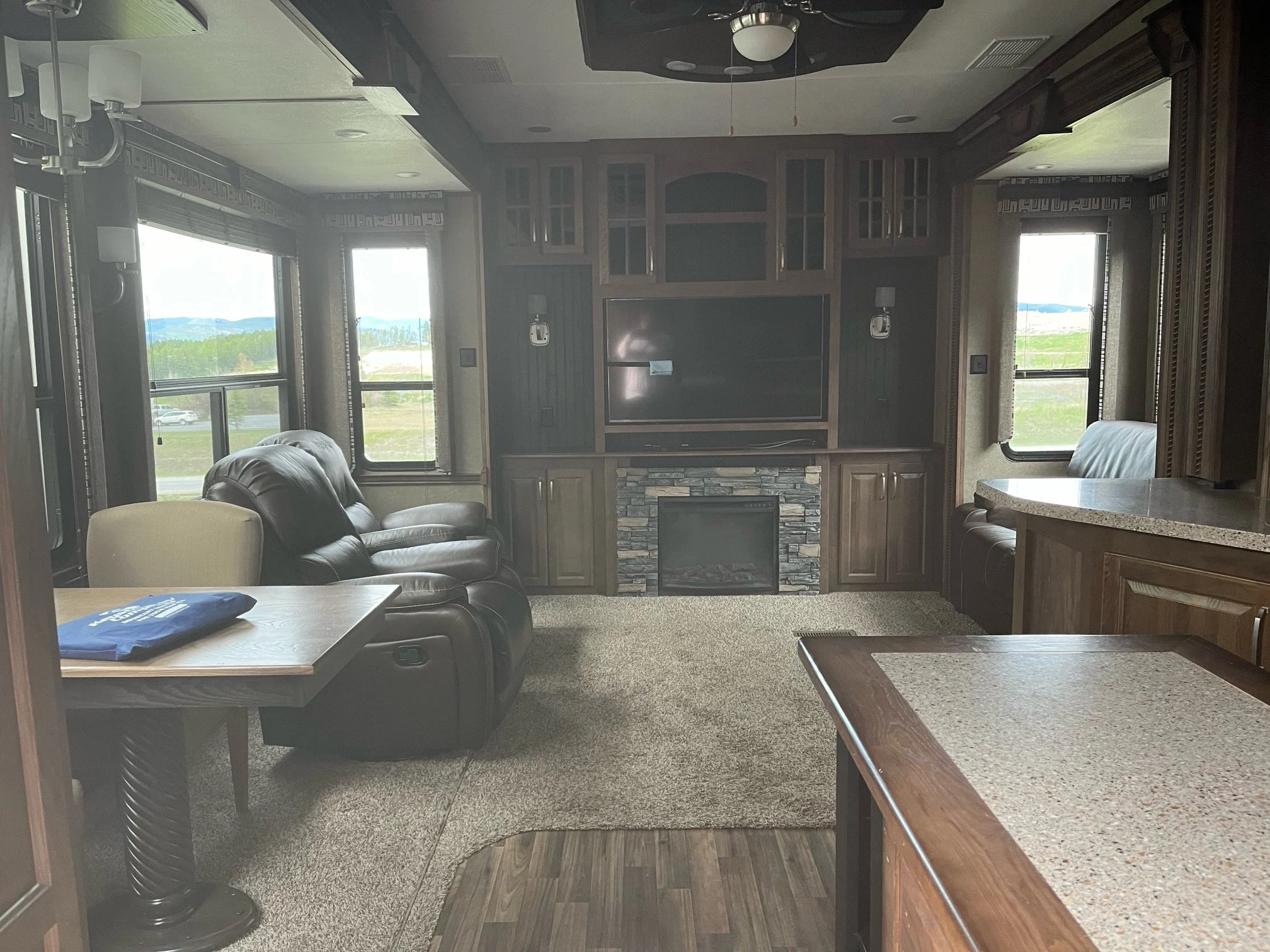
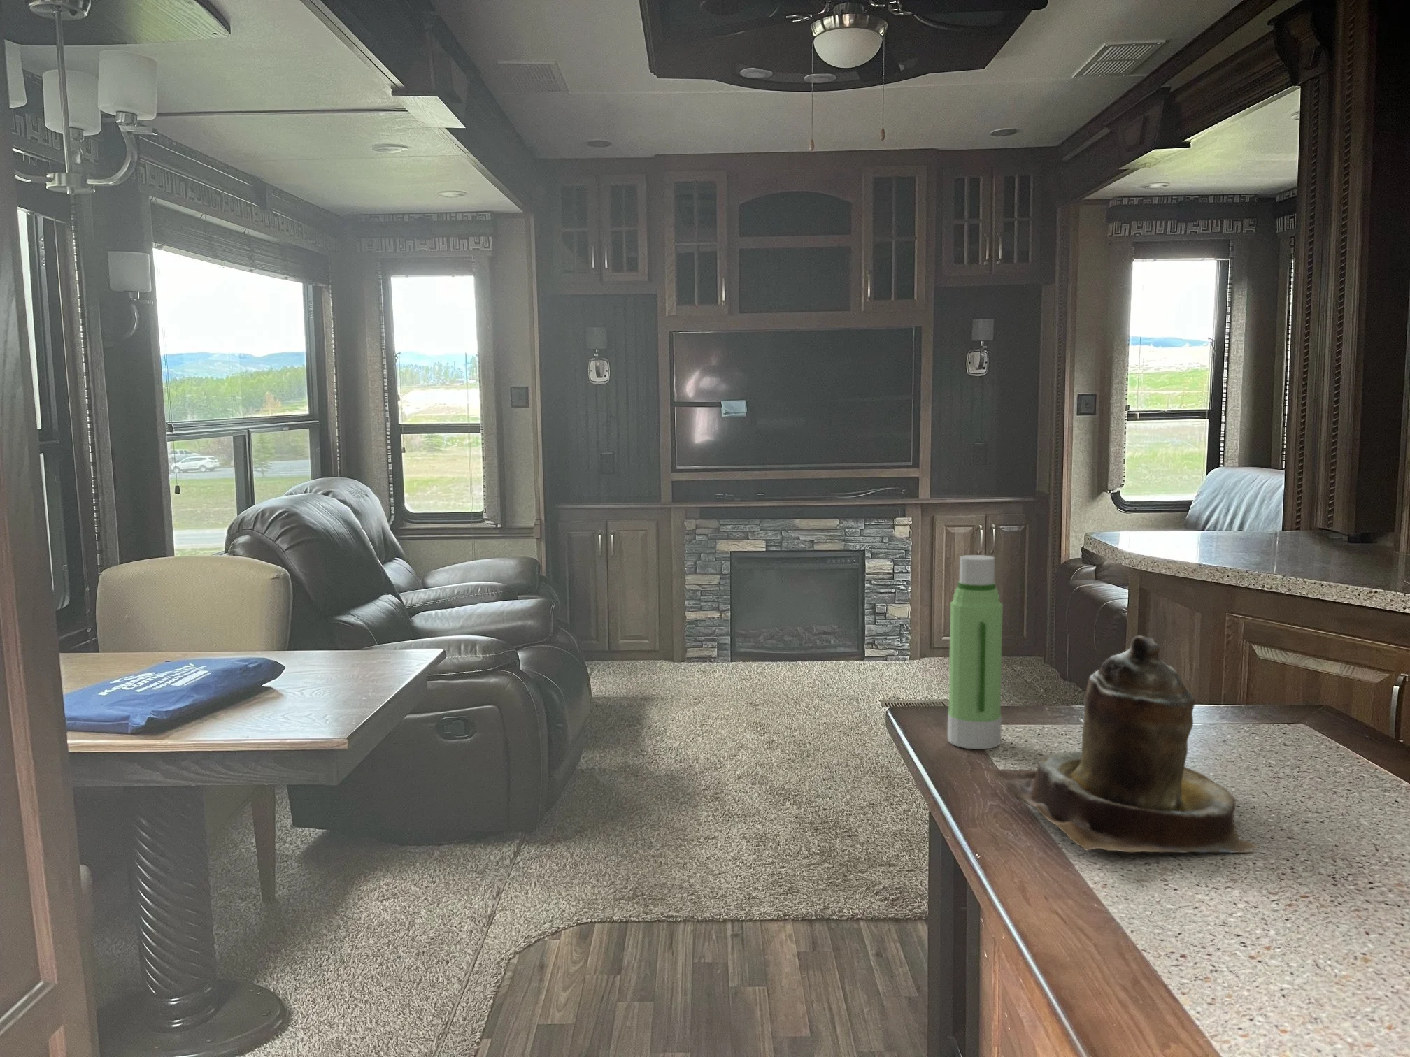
+ teapot (1126, 729)
+ water bottle (975, 651)
